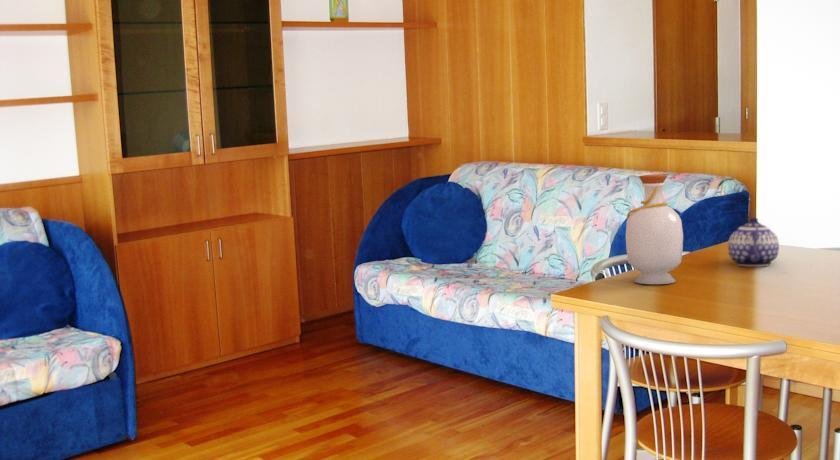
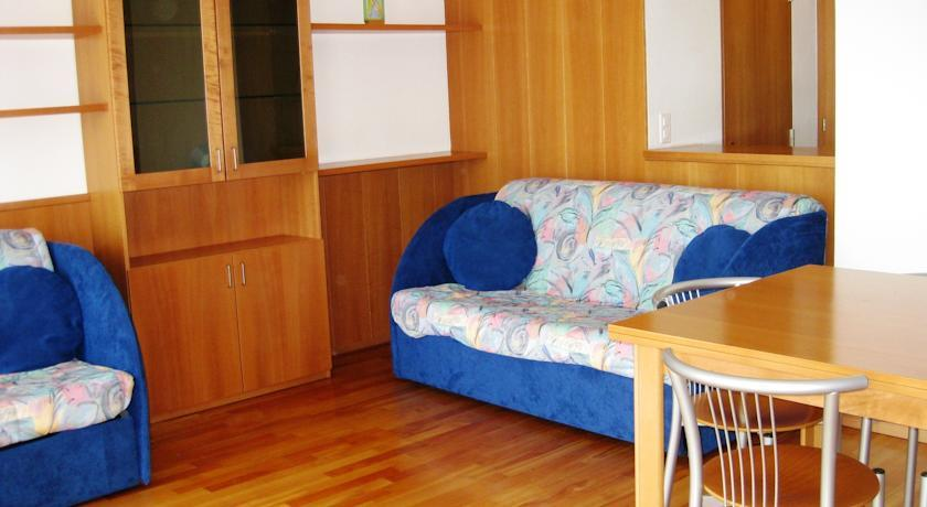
- bottle (653, 228)
- teapot (753, 241)
